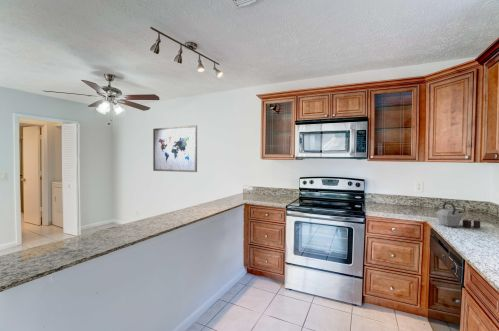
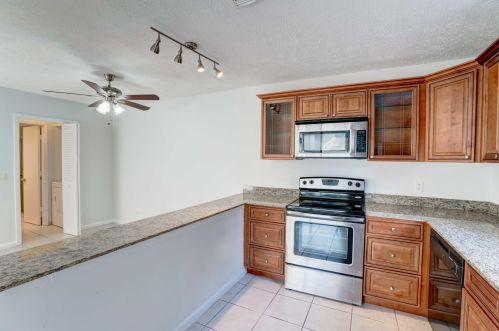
- kettle (459, 214)
- wall art (174, 149)
